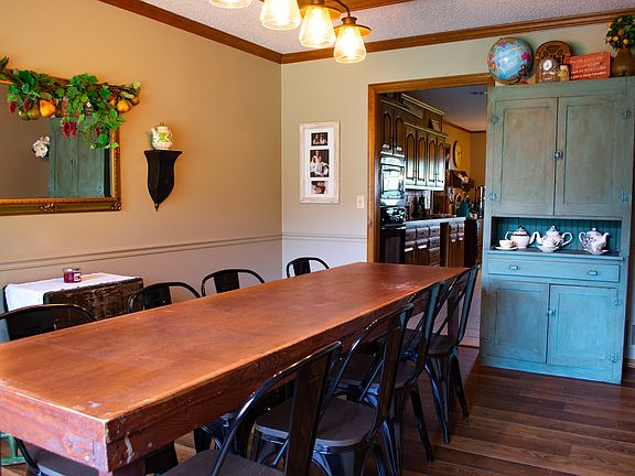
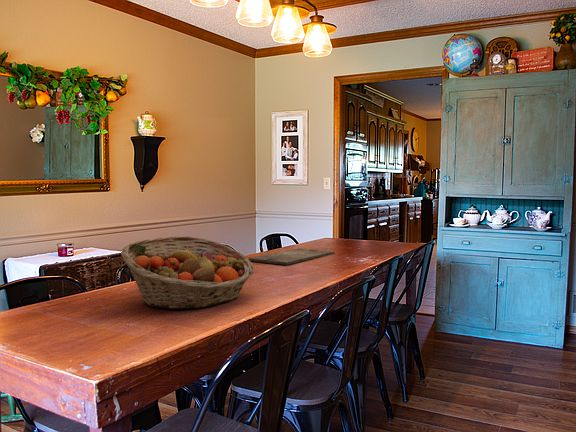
+ cutting board (293, 255)
+ fruit basket (190, 269)
